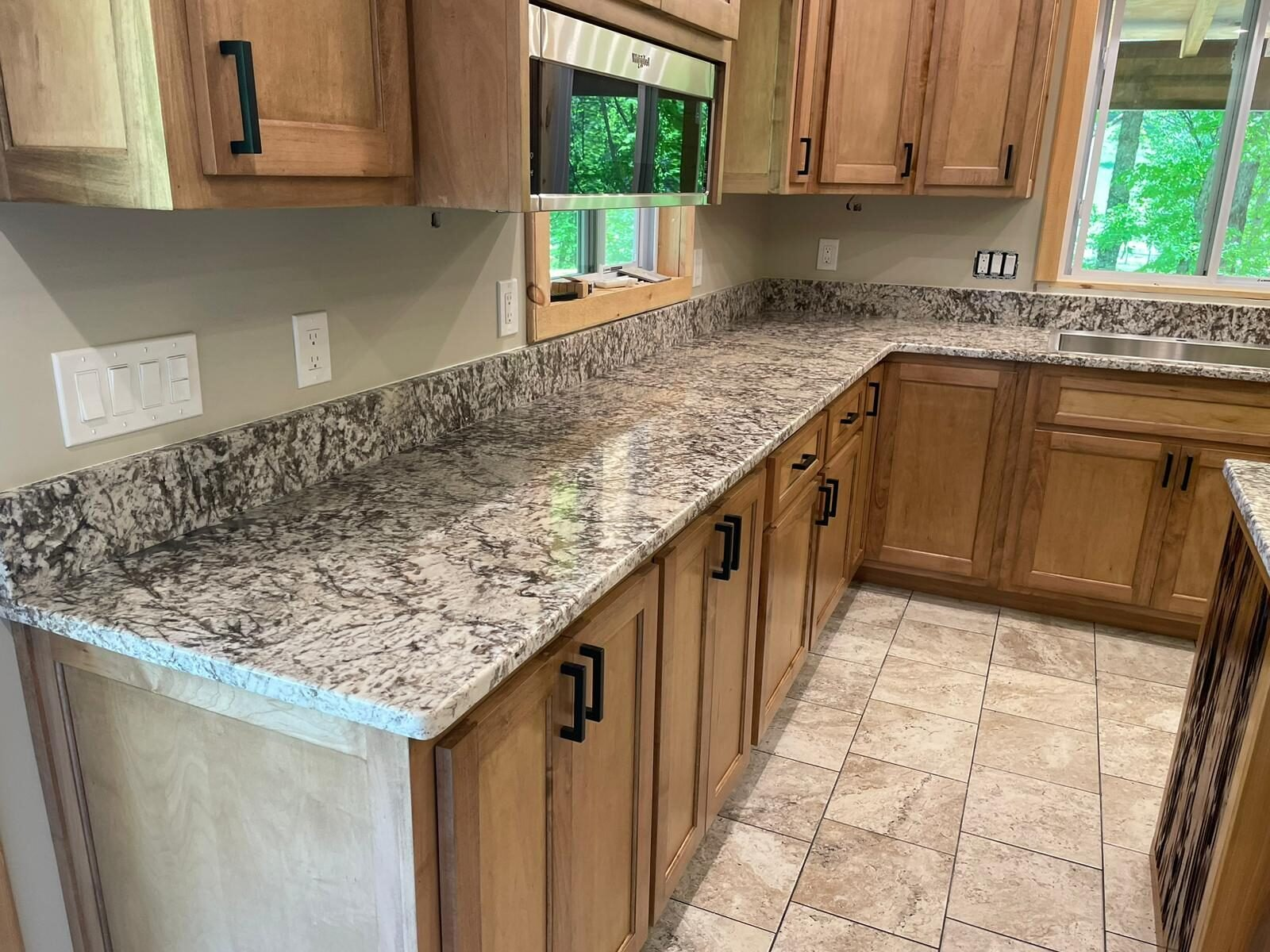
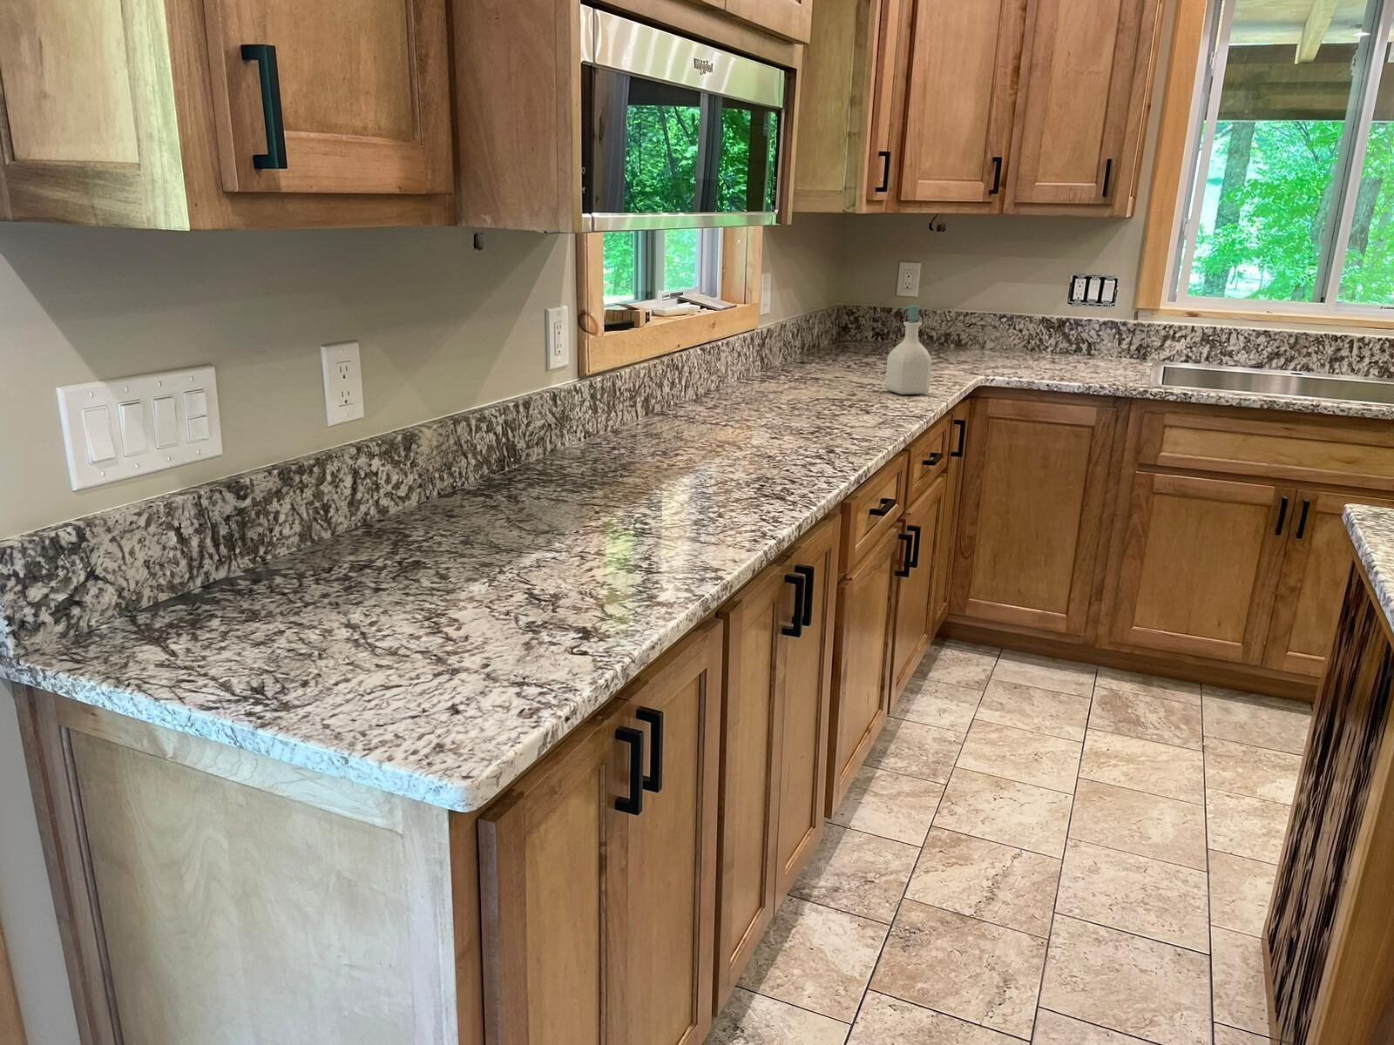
+ soap bottle (910, 349)
